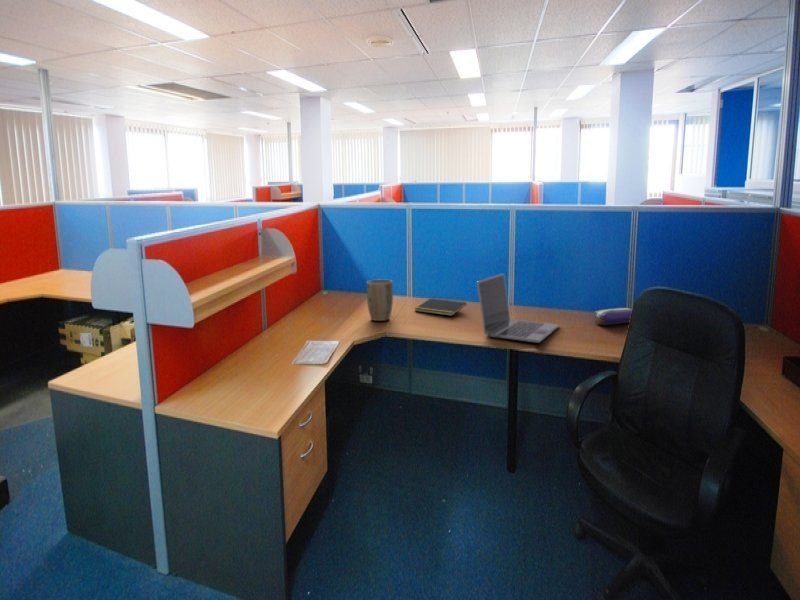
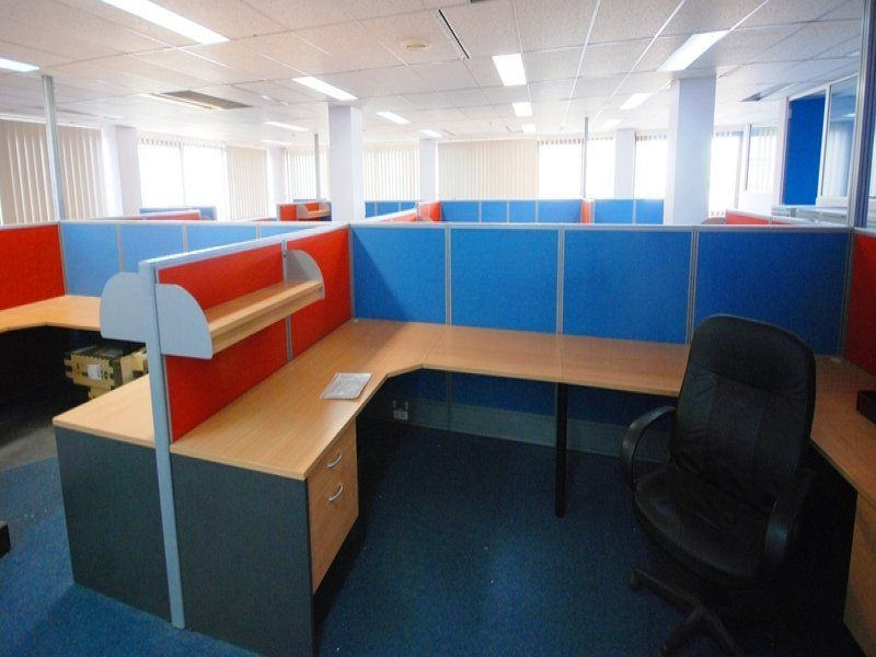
- plant pot (380, 300)
- laptop (508, 306)
- pencil case (617, 316)
- notepad (440, 306)
